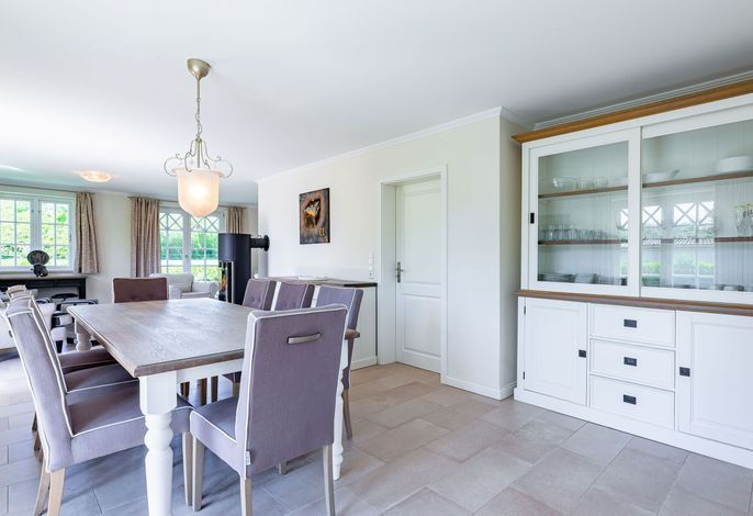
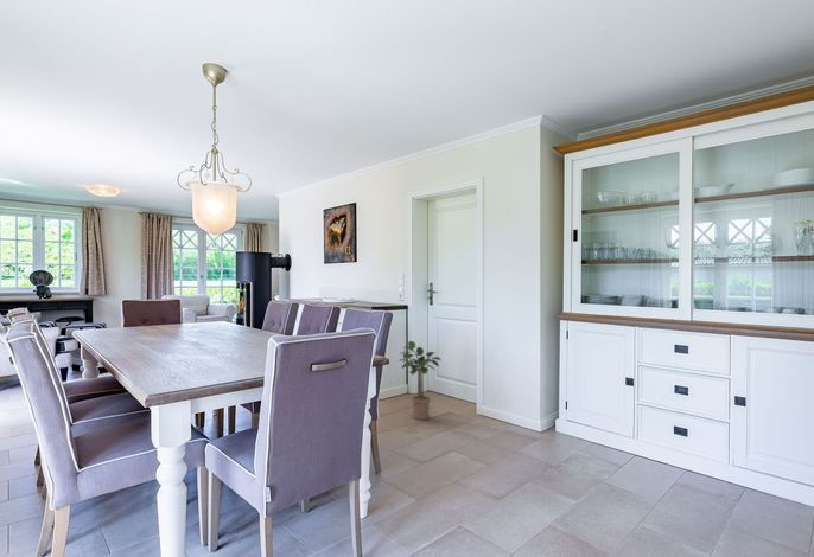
+ potted plant (418, 380)
